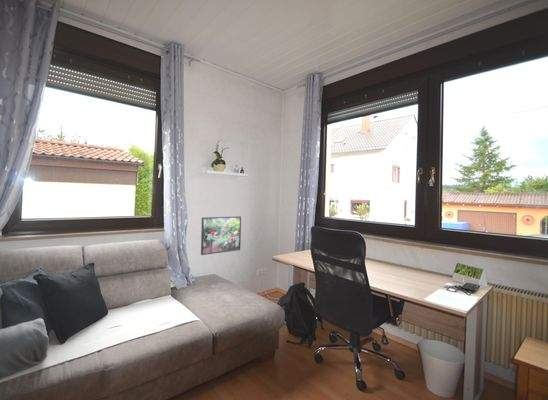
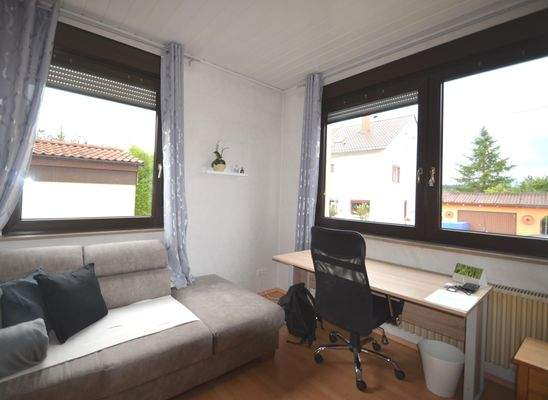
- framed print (222, 234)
